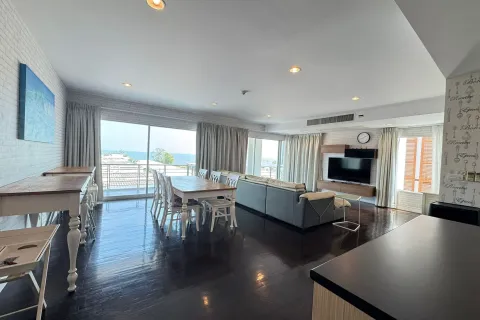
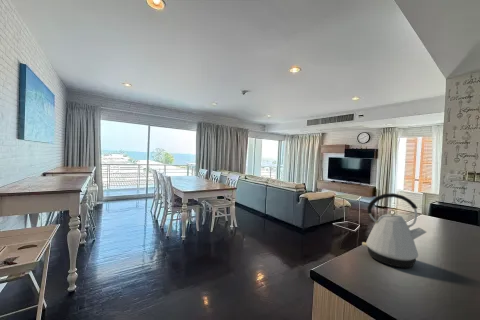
+ kettle (393, 226)
